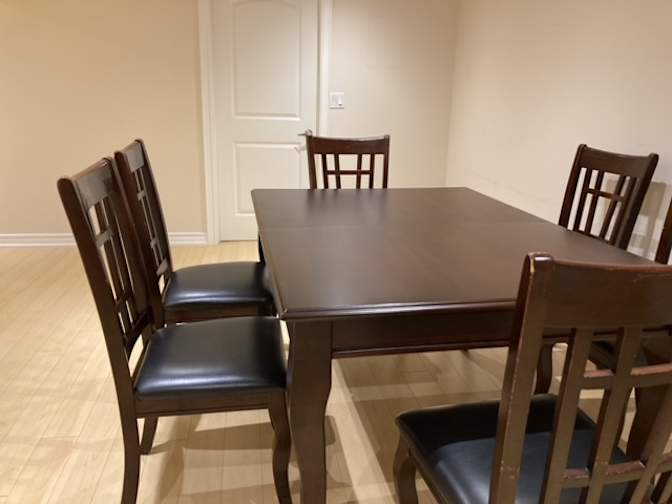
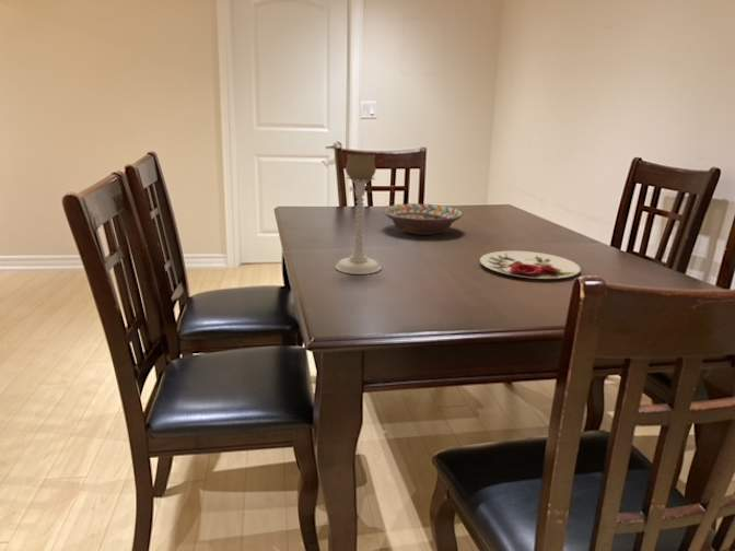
+ plate (528, 262)
+ decorative bowl (422, 221)
+ candle holder (359, 212)
